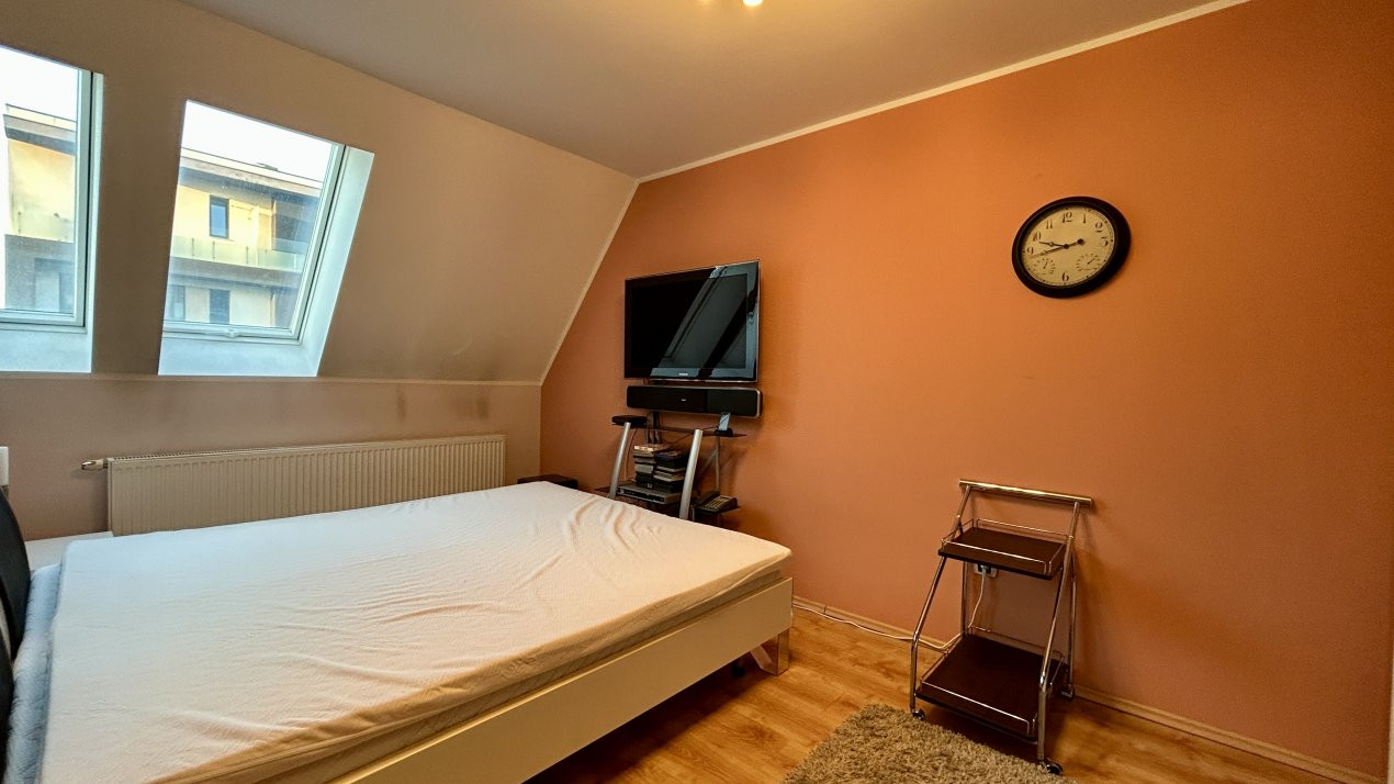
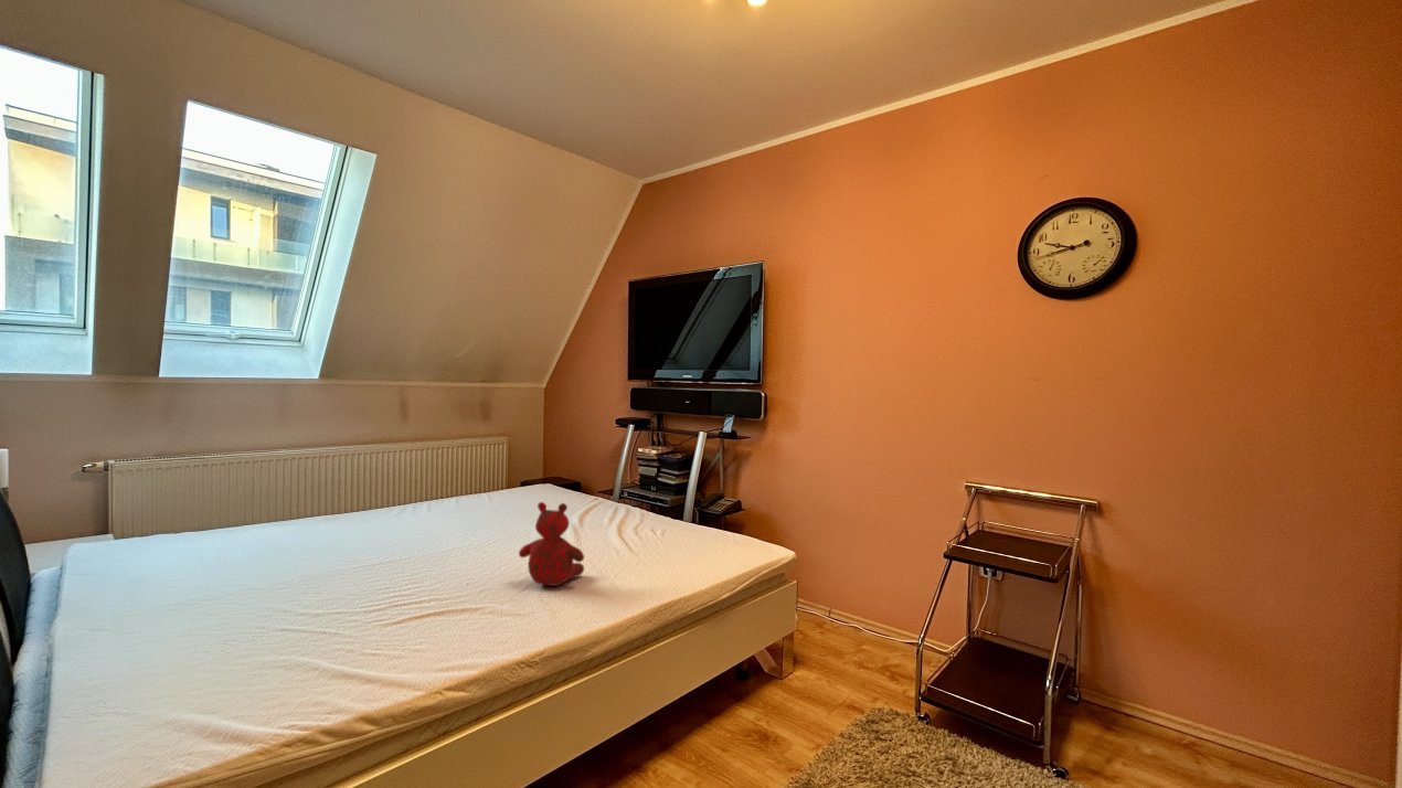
+ teddy bear (556, 540)
